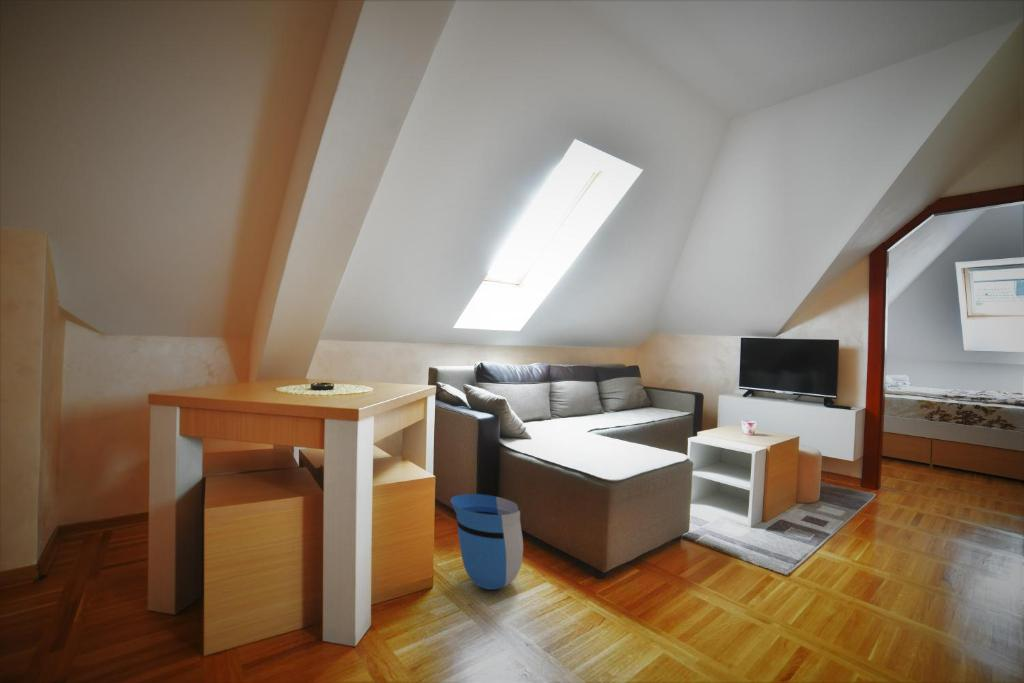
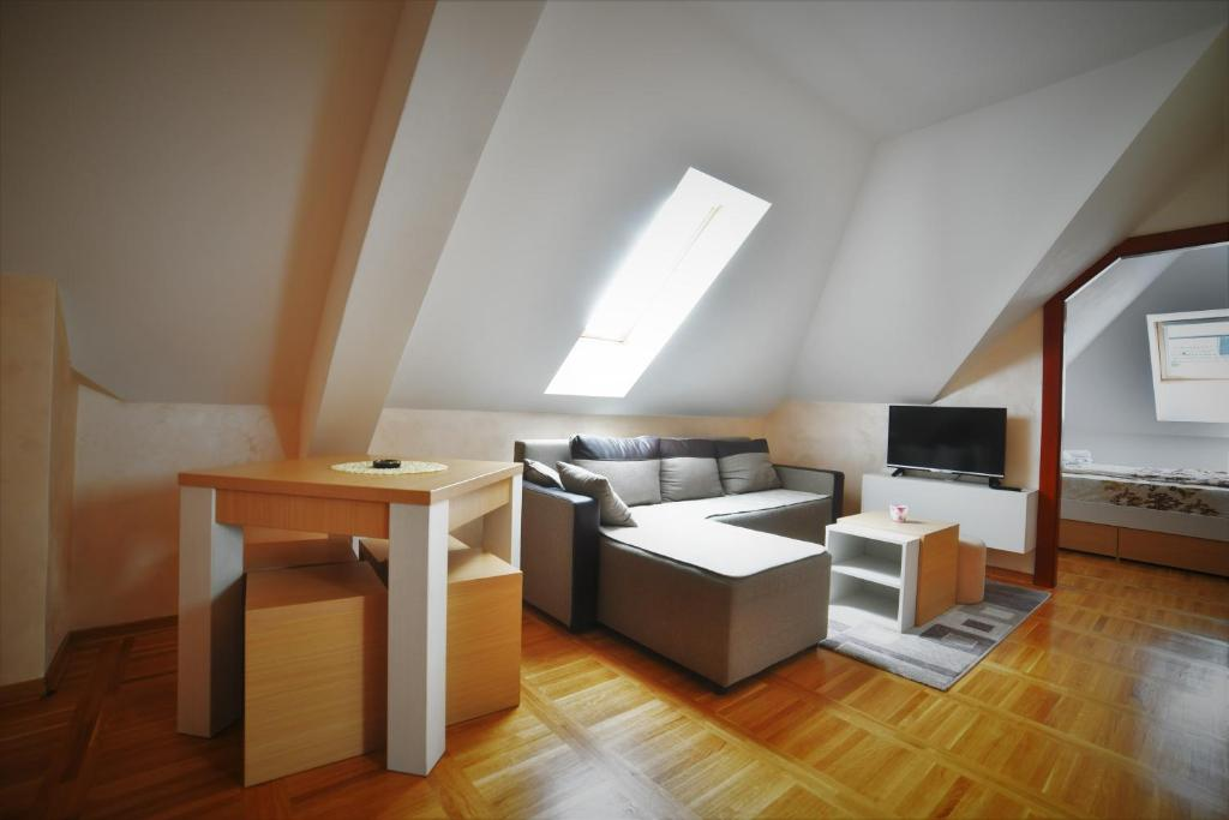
- sun visor (486, 540)
